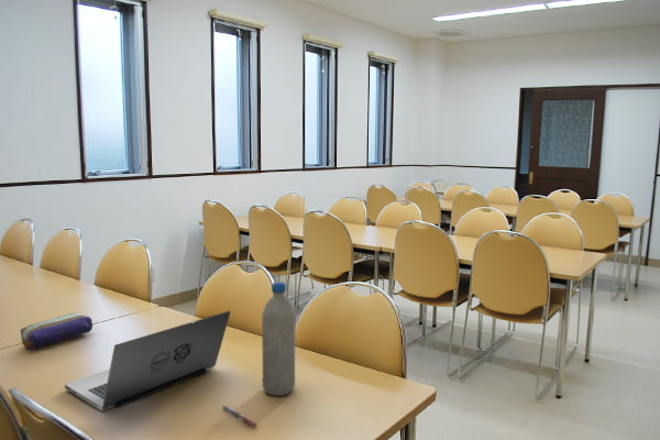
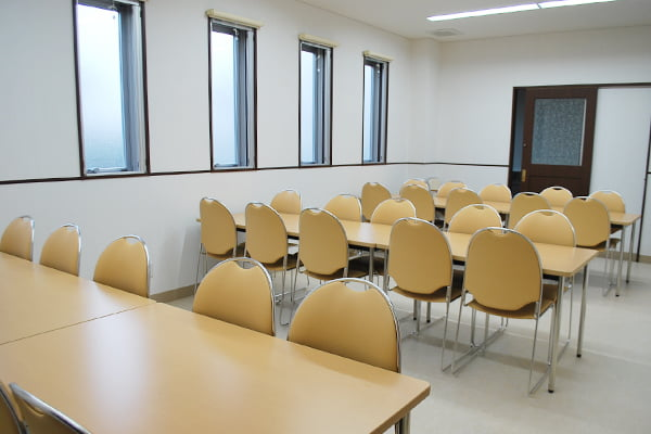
- laptop (150, 349)
- water bottle (278, 337)
- pen (239, 415)
- pencil case (57, 329)
